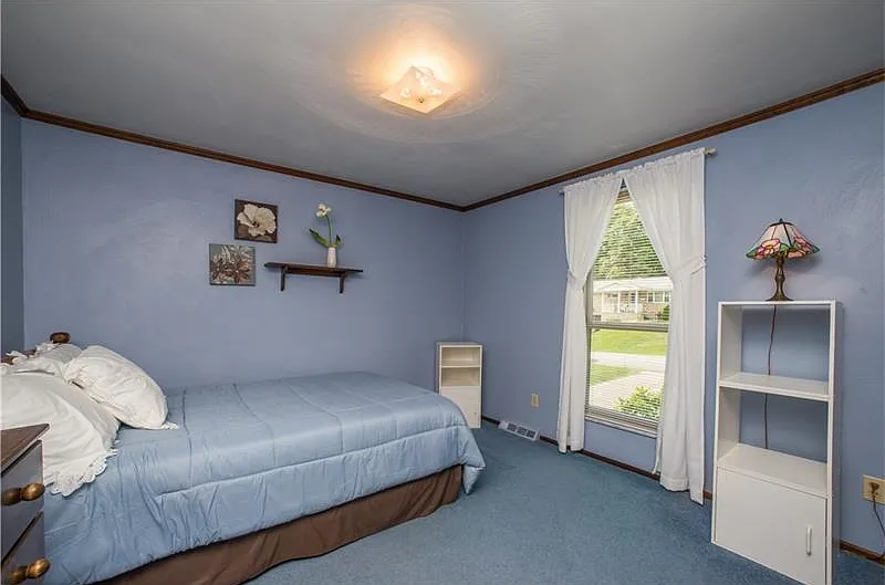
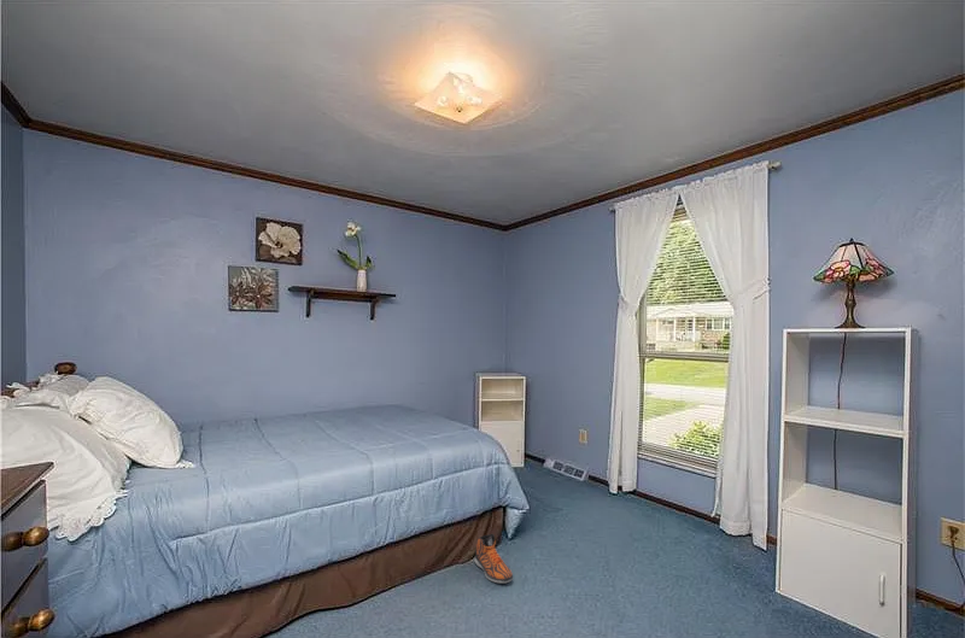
+ sneaker (491, 555)
